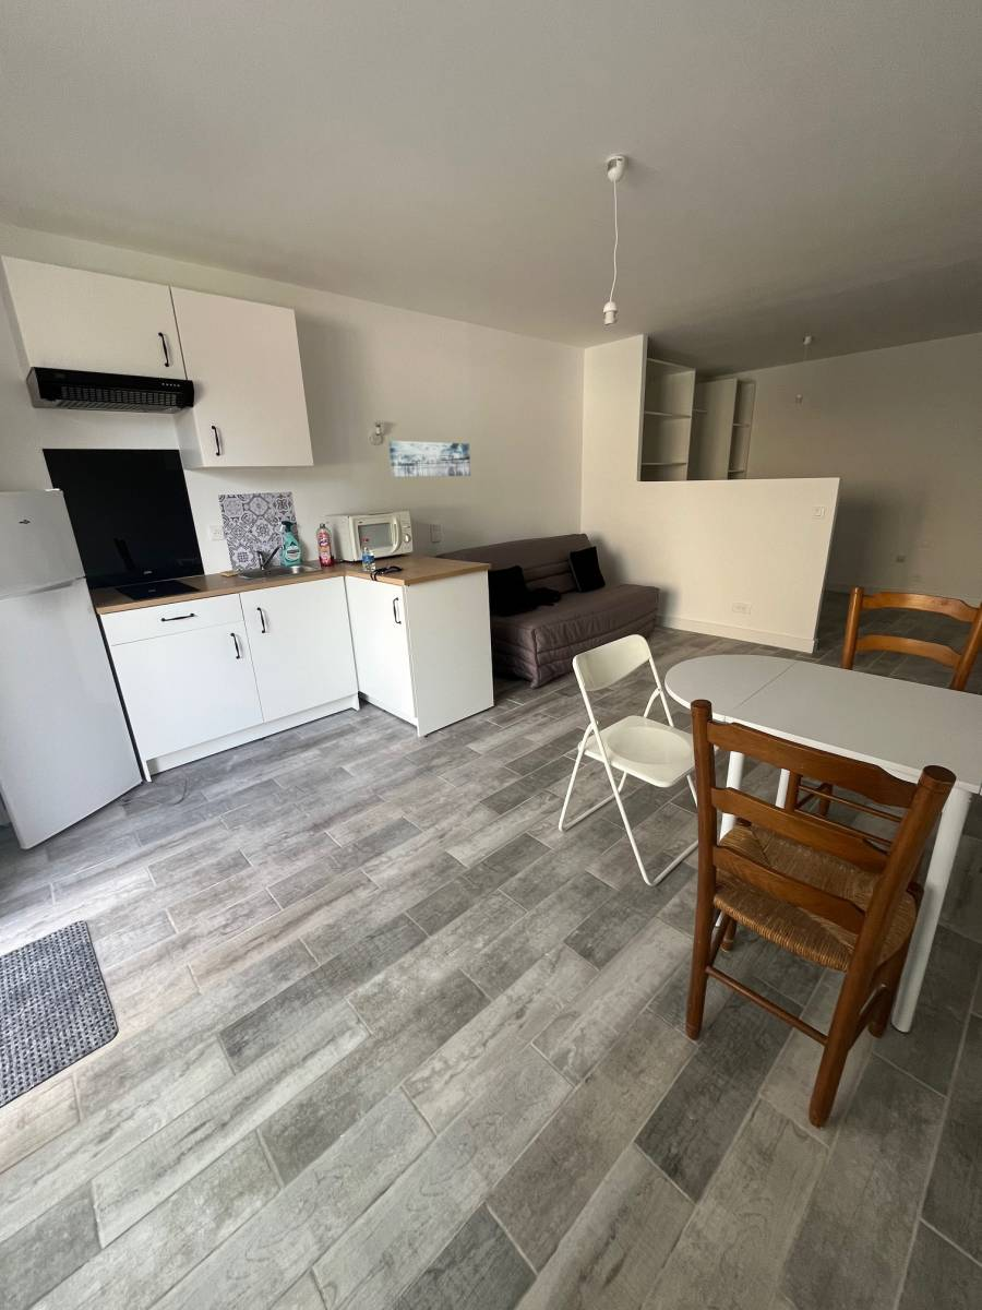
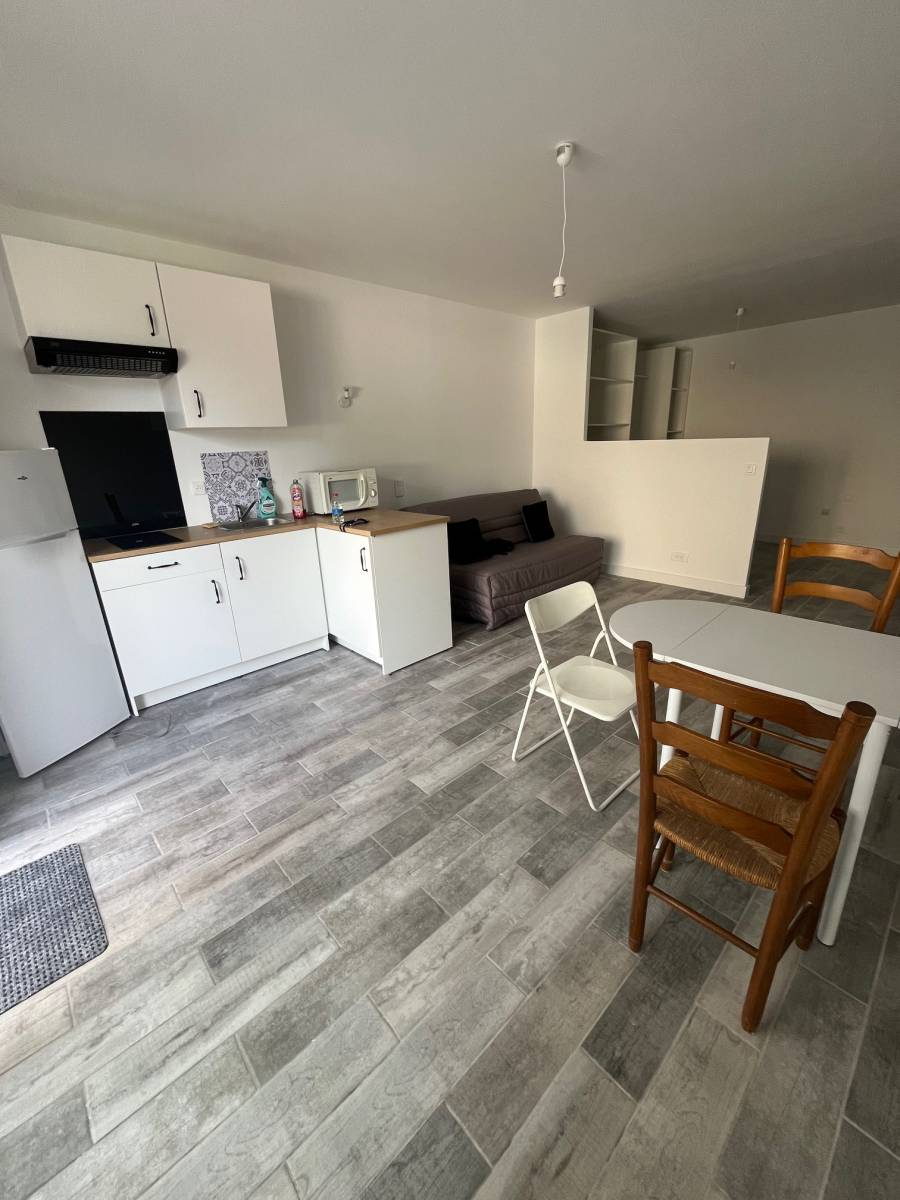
- wall art (432, 458)
